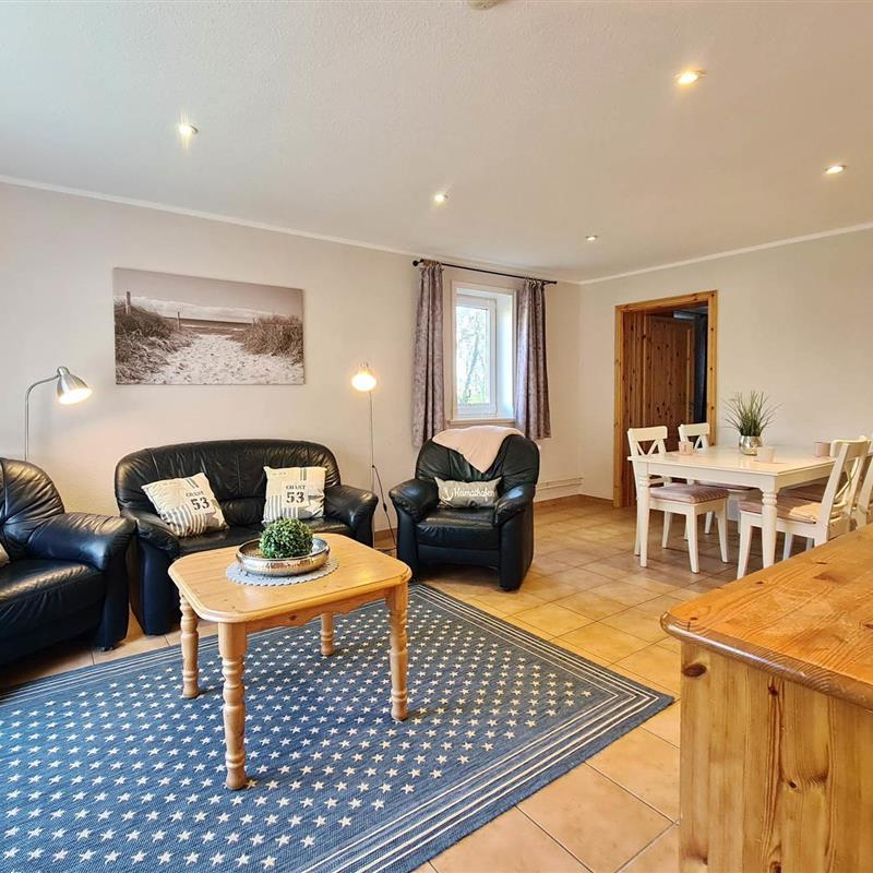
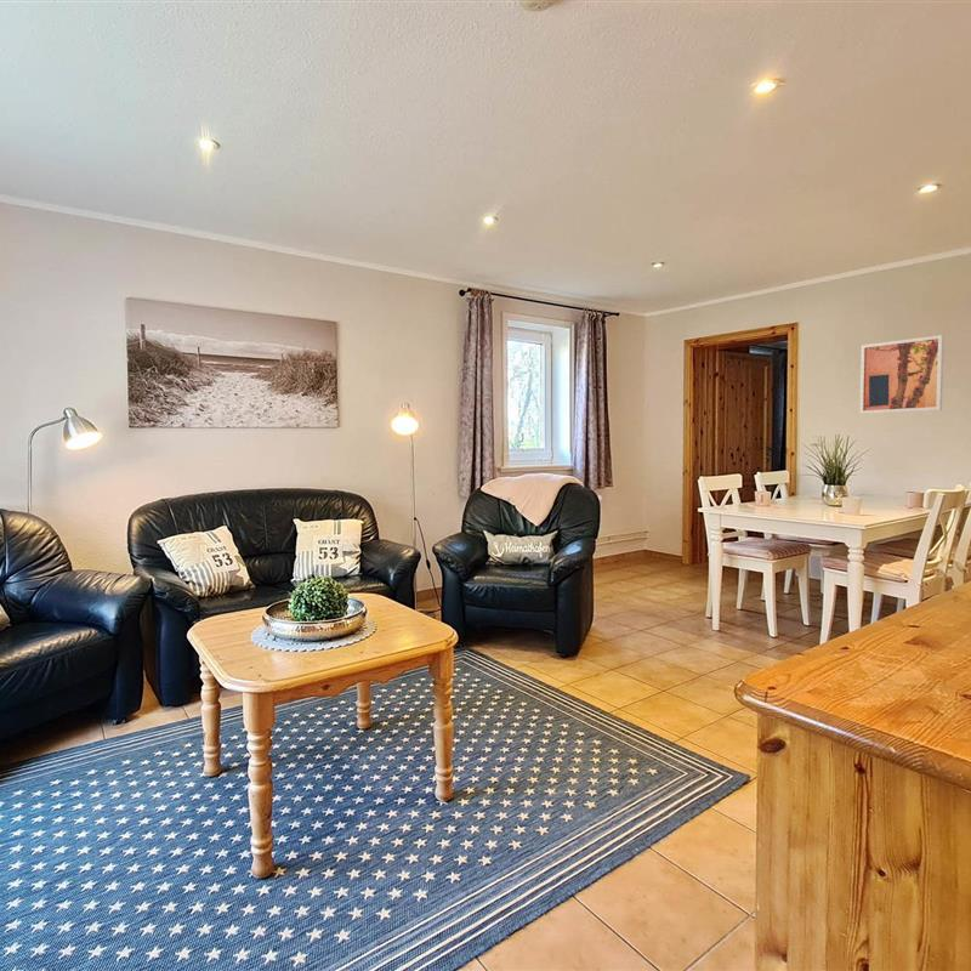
+ wall art (899, 376)
